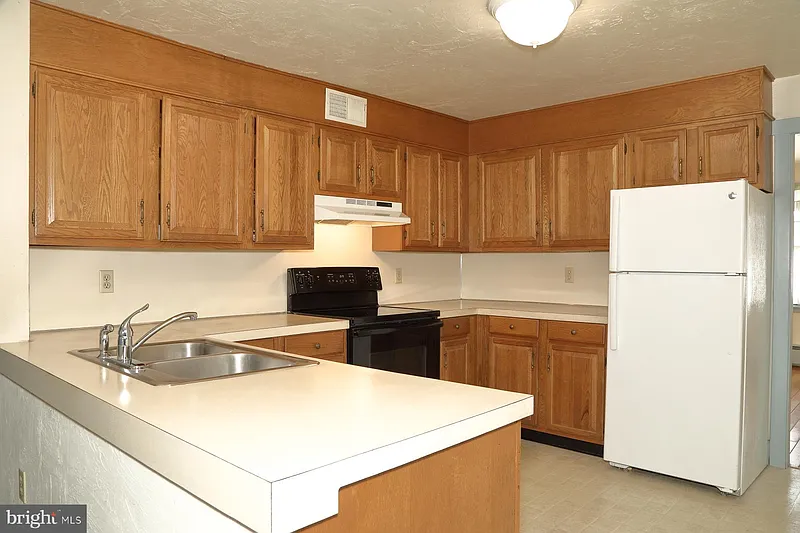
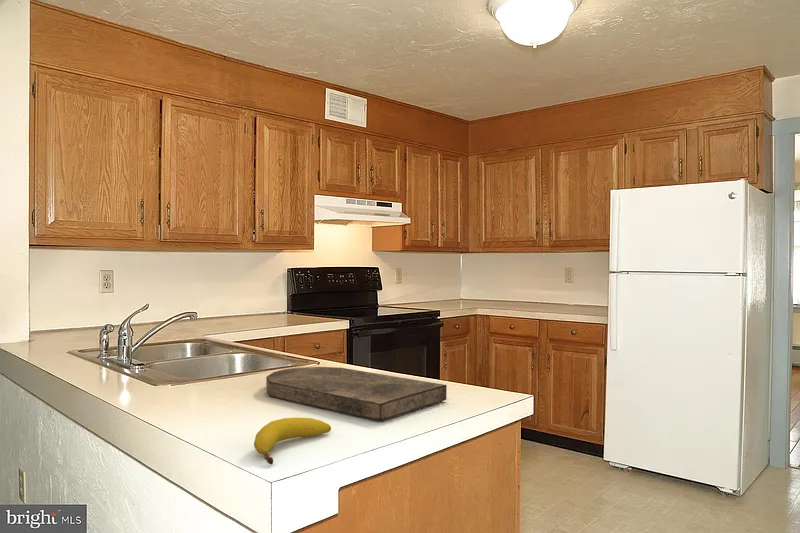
+ cutting board (343, 387)
+ fruit (289, 432)
